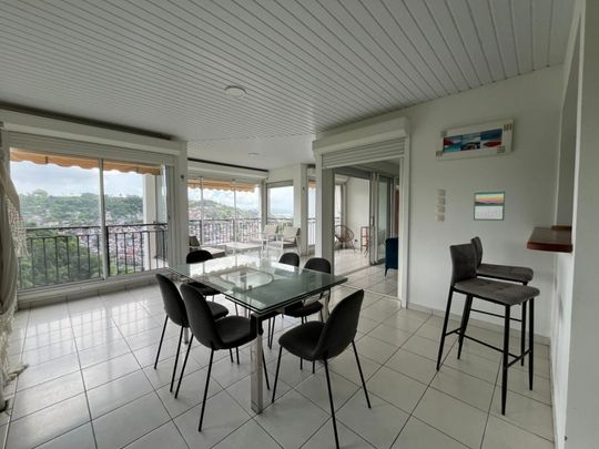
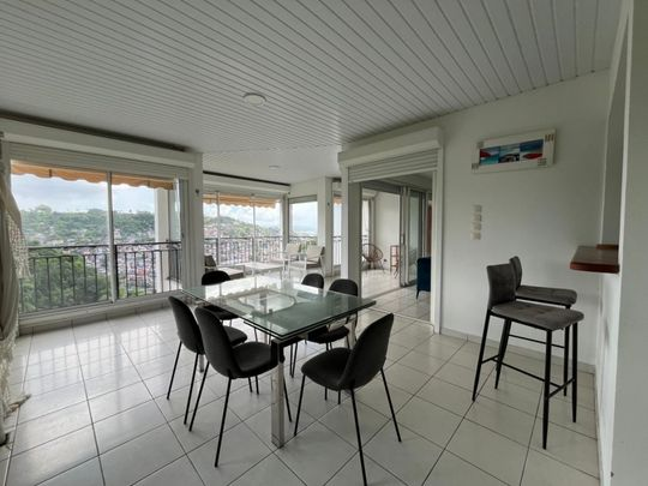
- calendar (488, 205)
